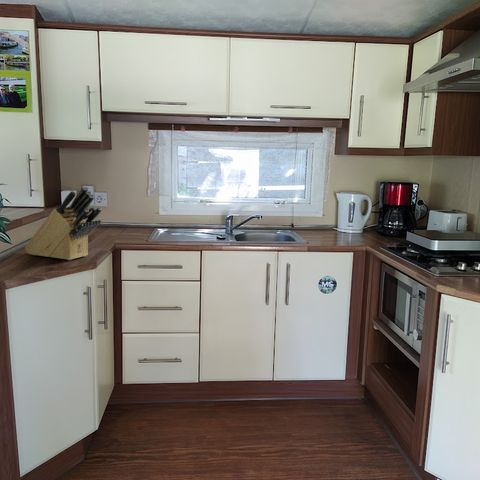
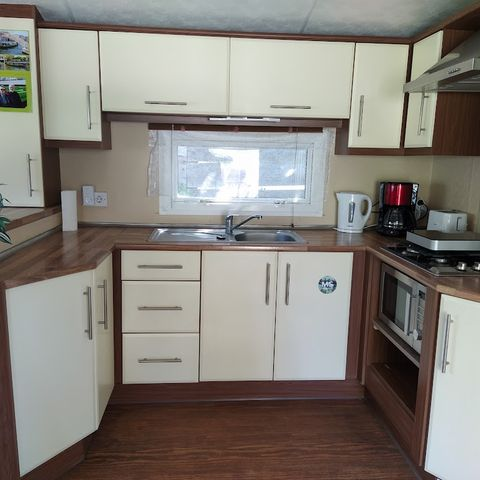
- knife block (63, 221)
